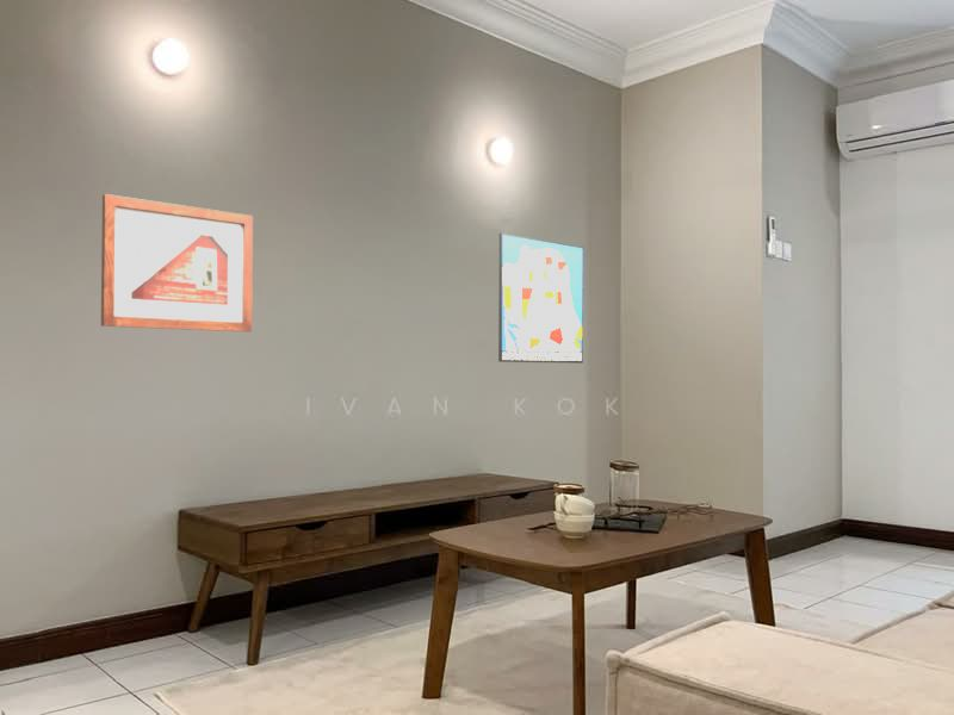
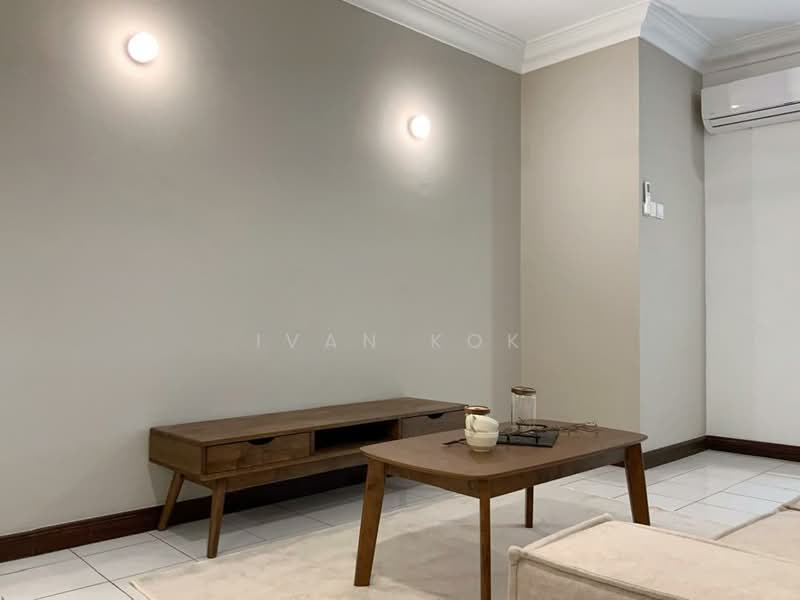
- wall art (543, 300)
- picture frame (181, 267)
